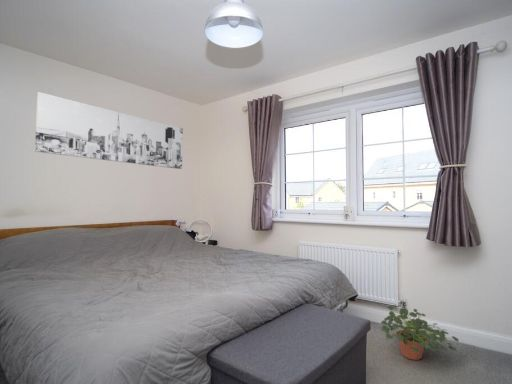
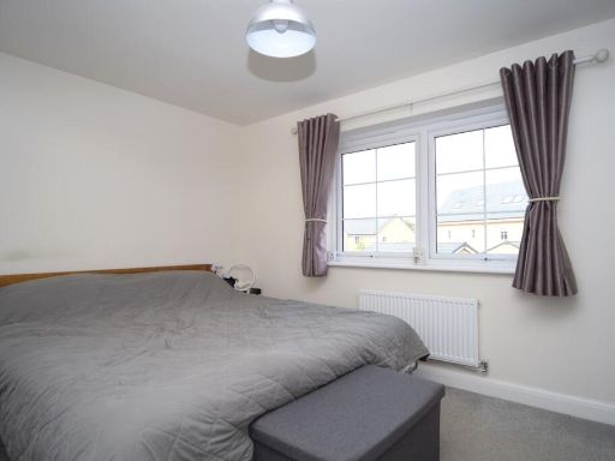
- wall art (122, 137)
- potted plant (417, 336)
